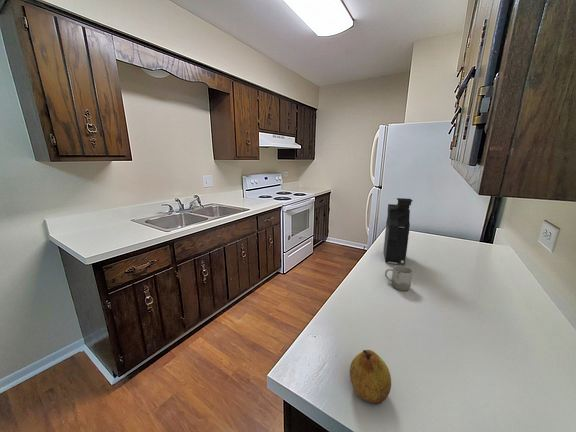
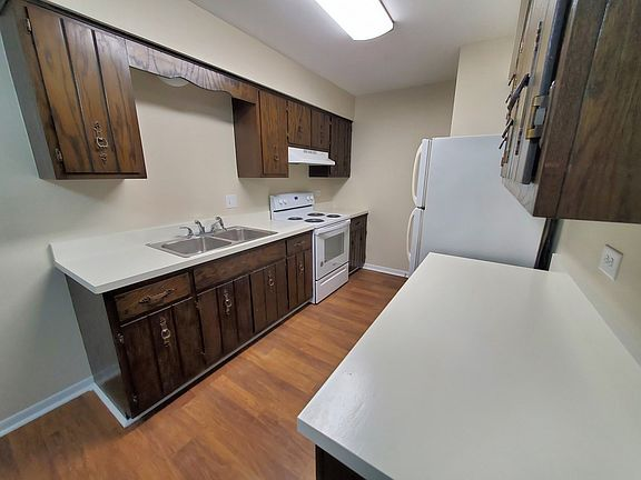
- coffee maker (397, 229)
- fruit (370, 368)
- cup (397, 276)
